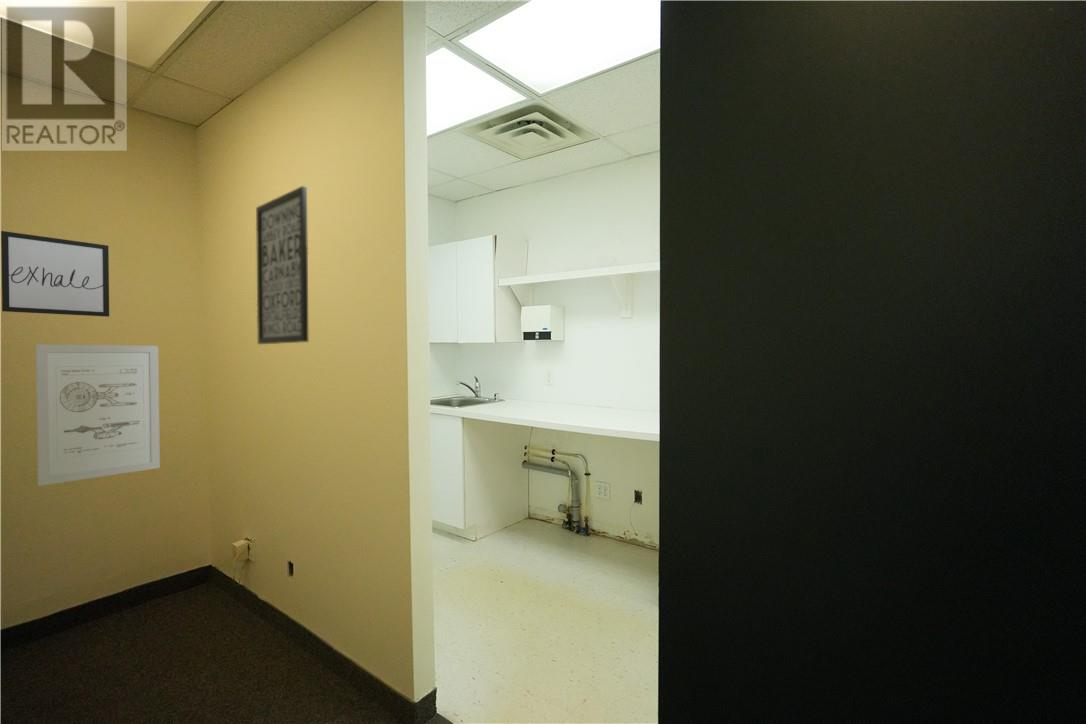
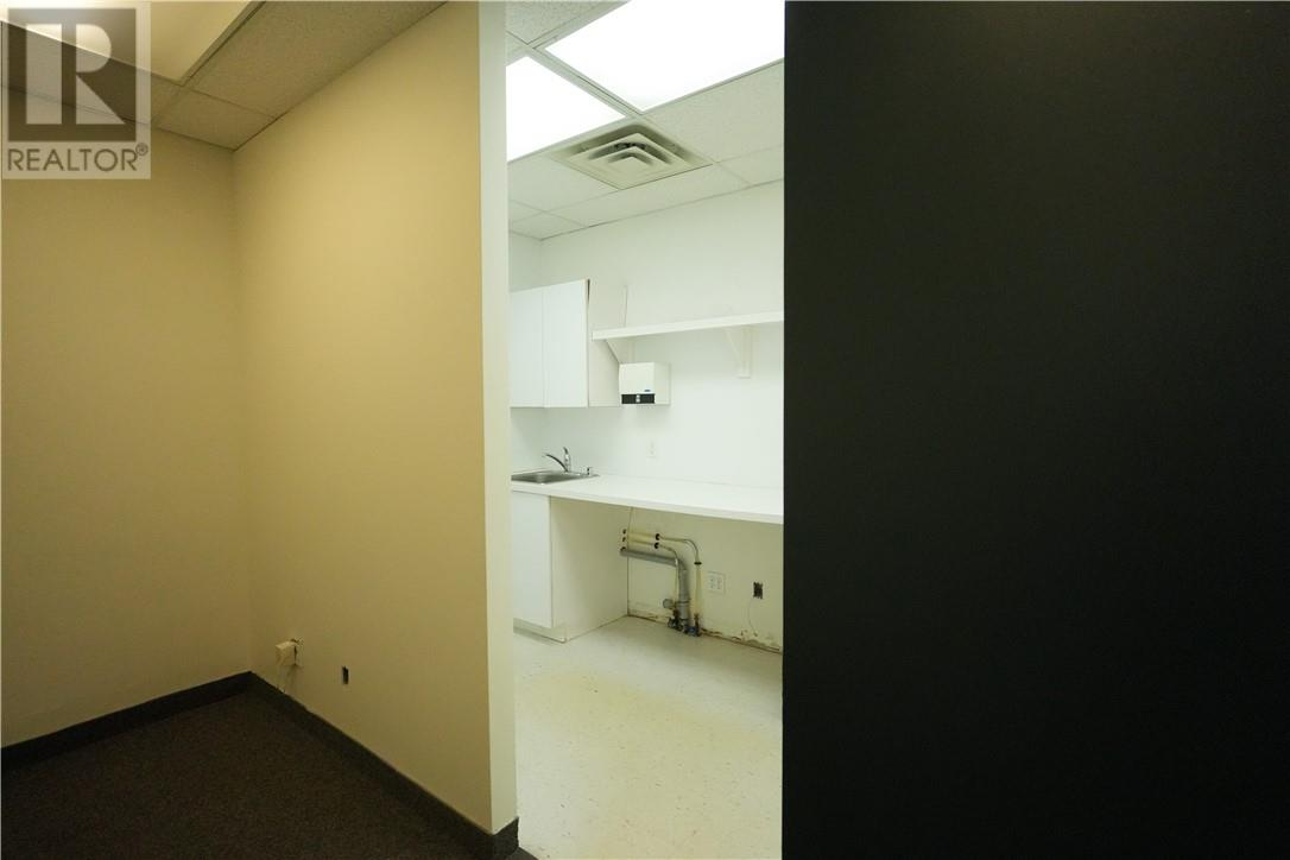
- wall art (58, 276)
- wall art (102, 410)
- wall art (280, 270)
